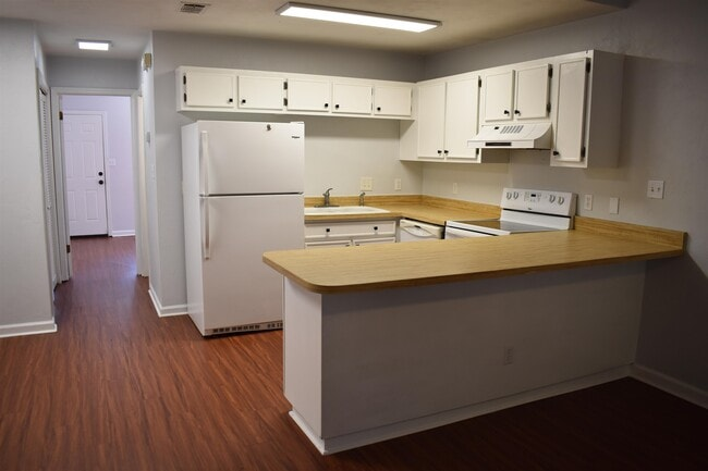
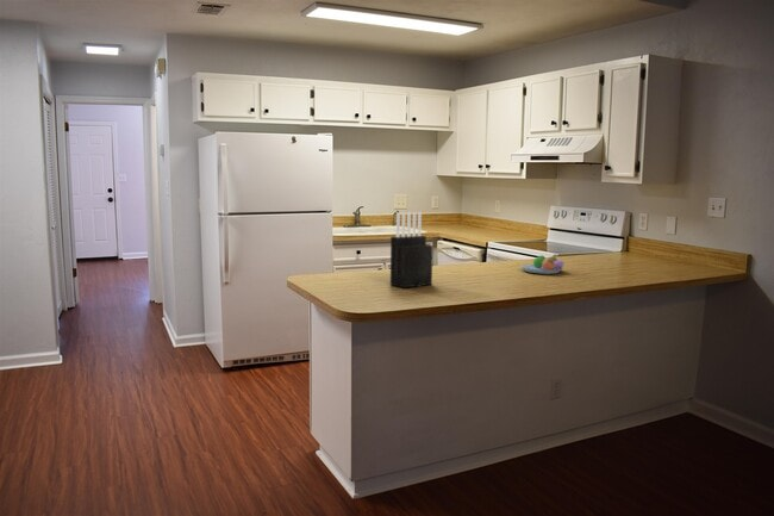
+ fruit bowl (542, 262)
+ knife block (413, 249)
